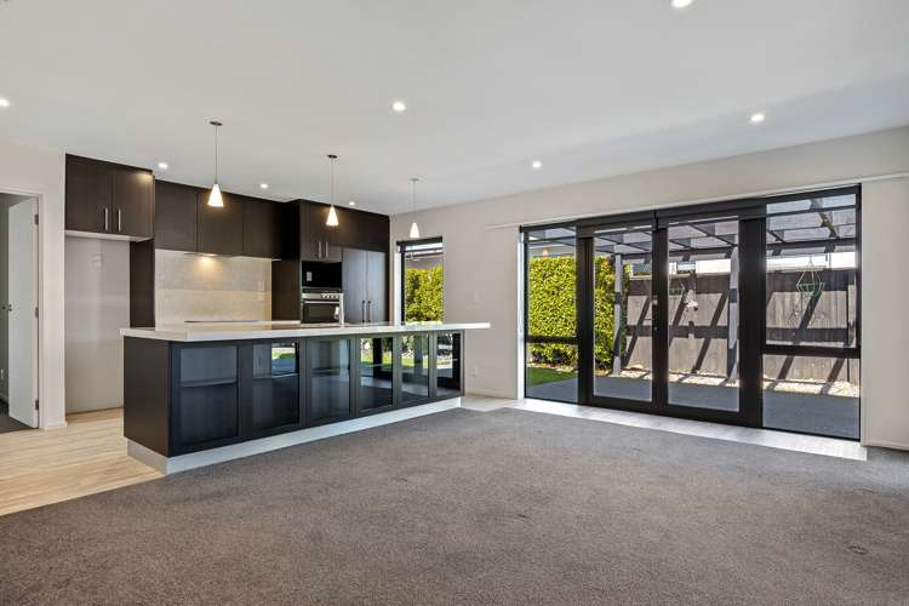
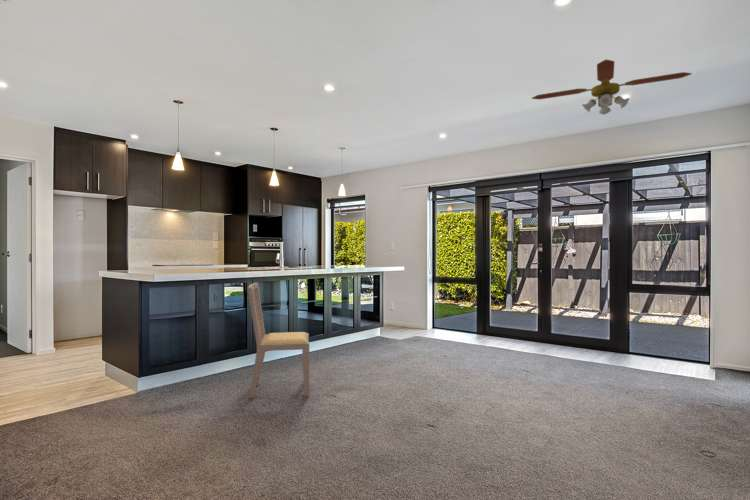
+ dining chair (279, 337)
+ ceiling fan (605, 91)
